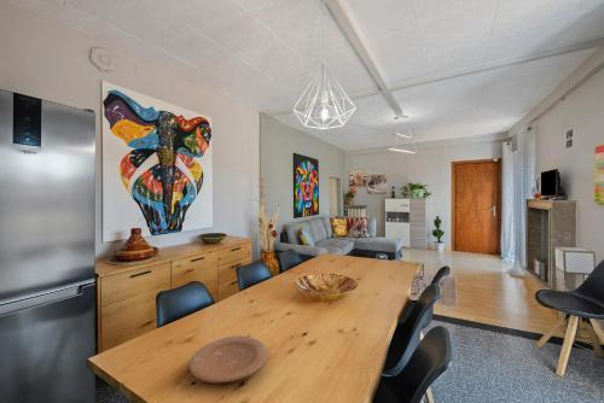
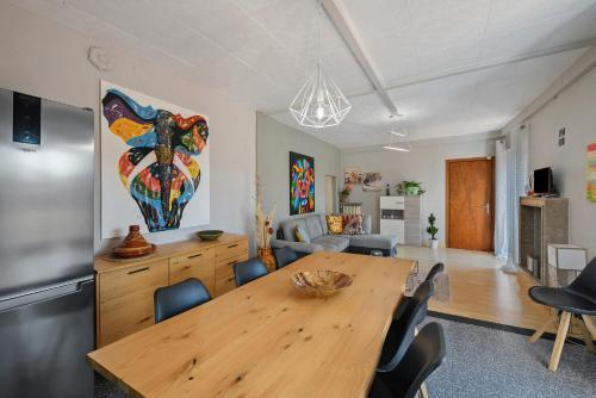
- plate (230, 361)
